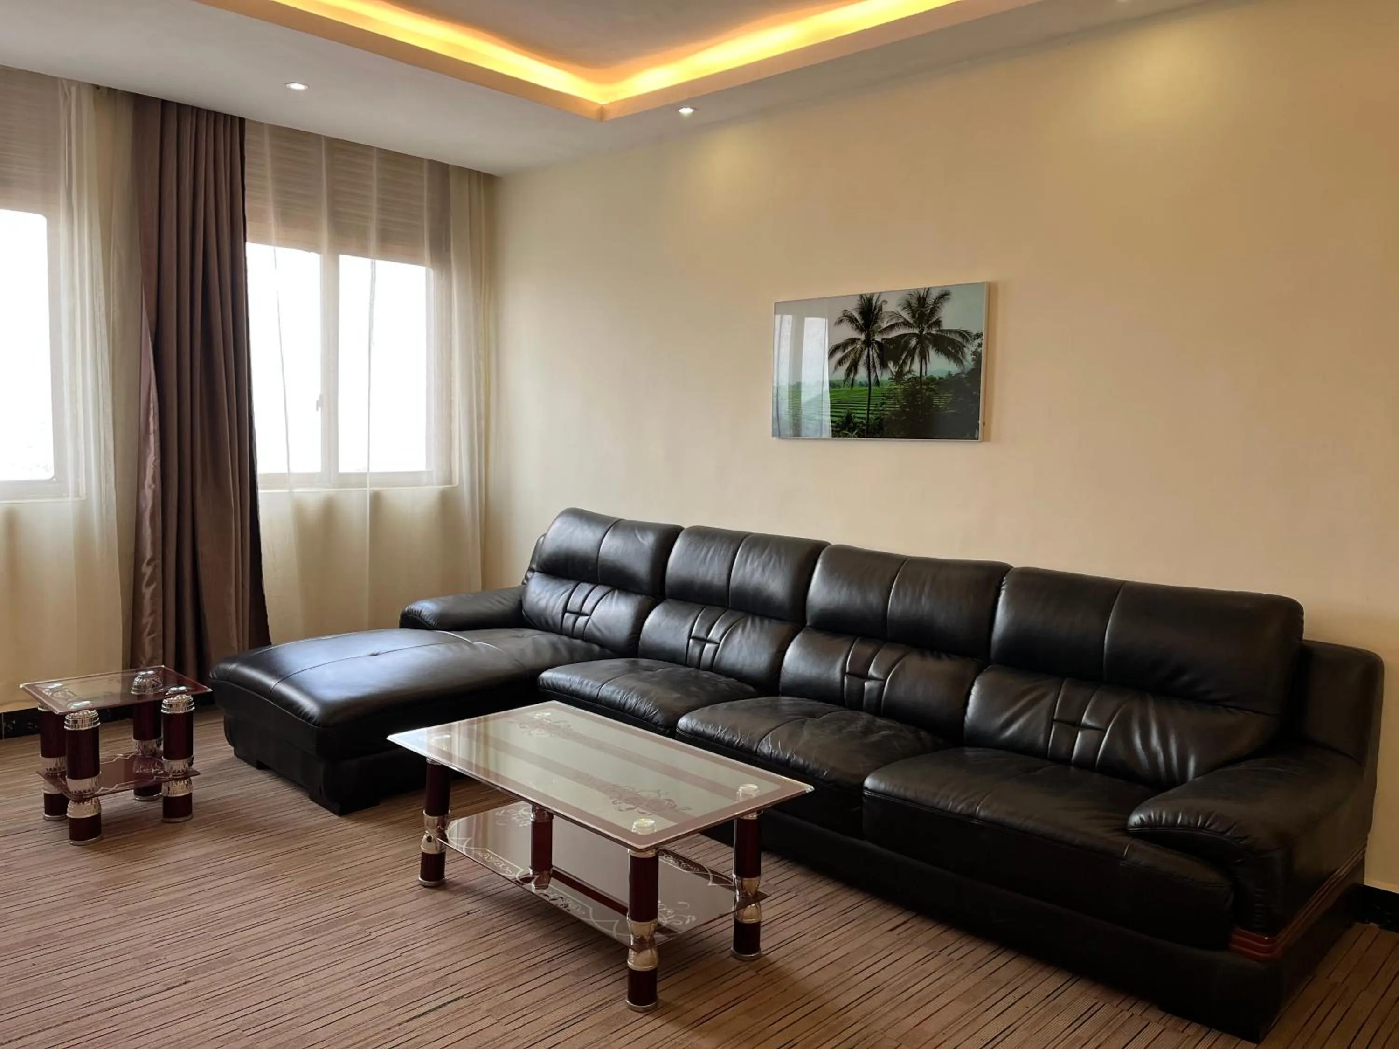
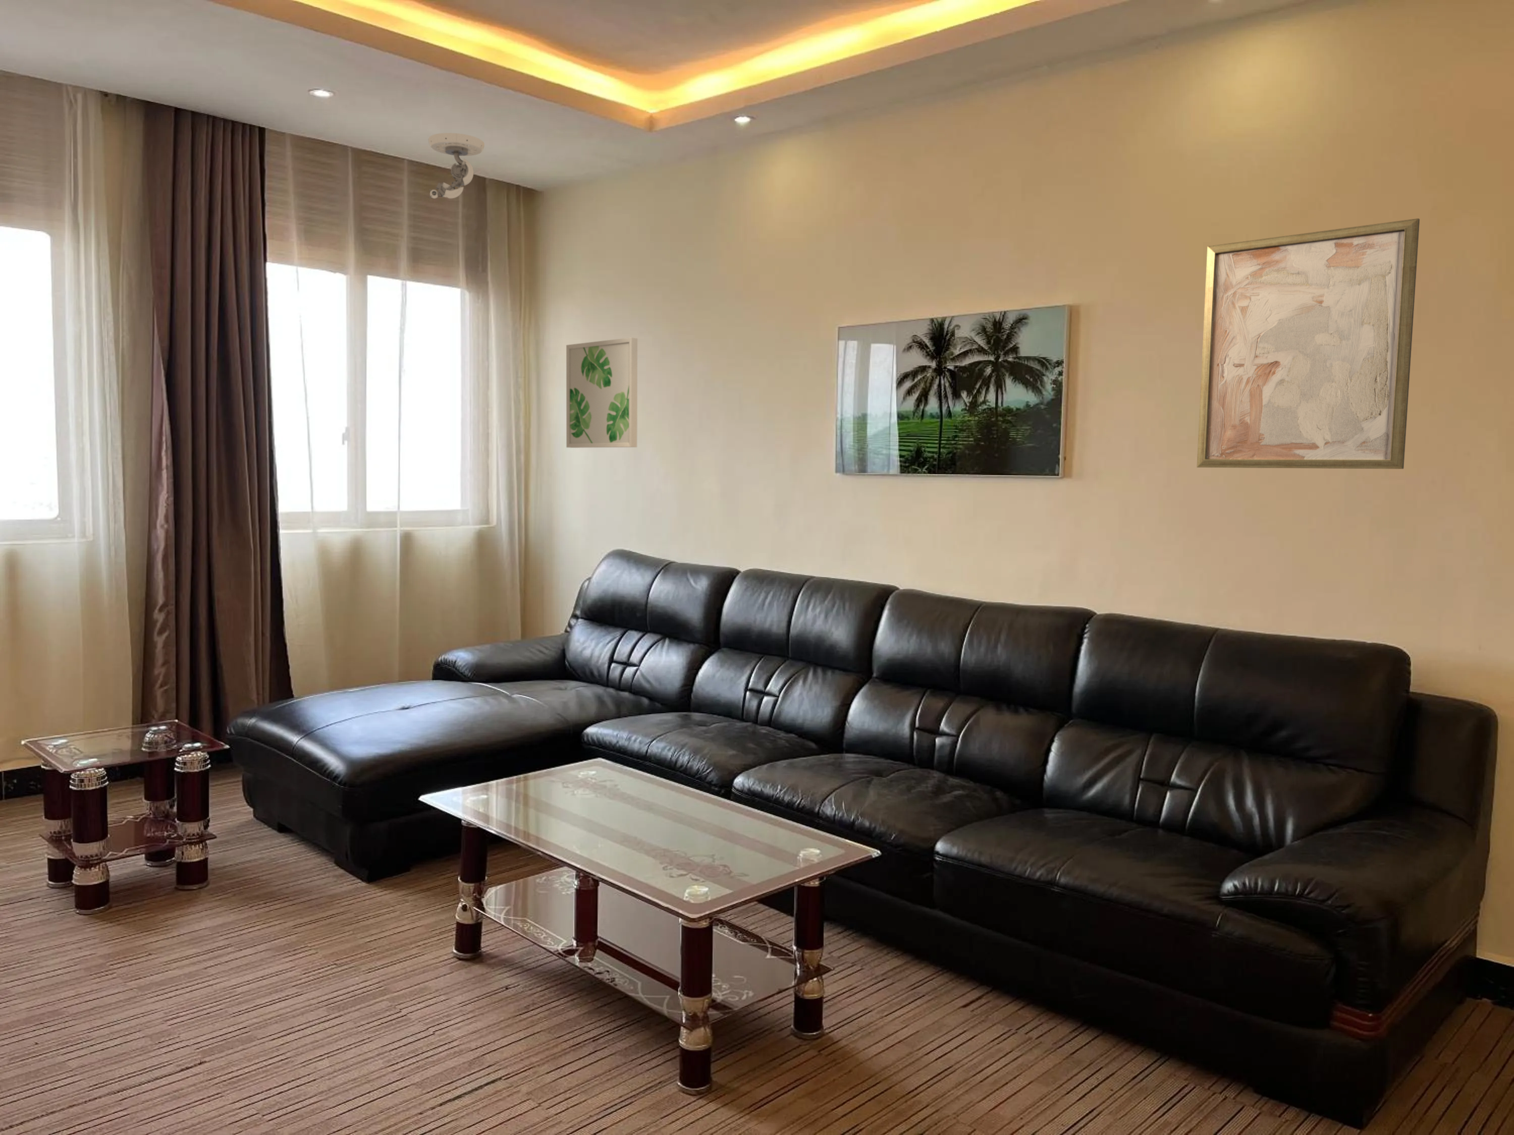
+ wall art (601, 395)
+ security camera (457, 169)
+ wall art (1301, 352)
